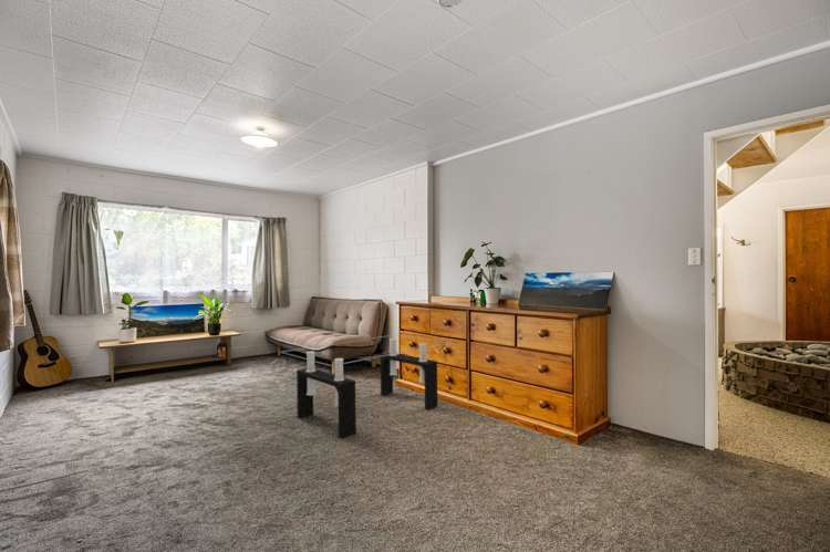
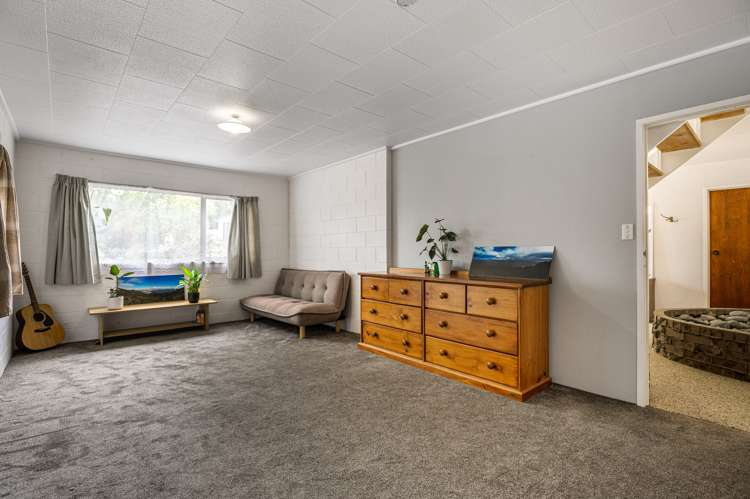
- coffee table (381, 379)
